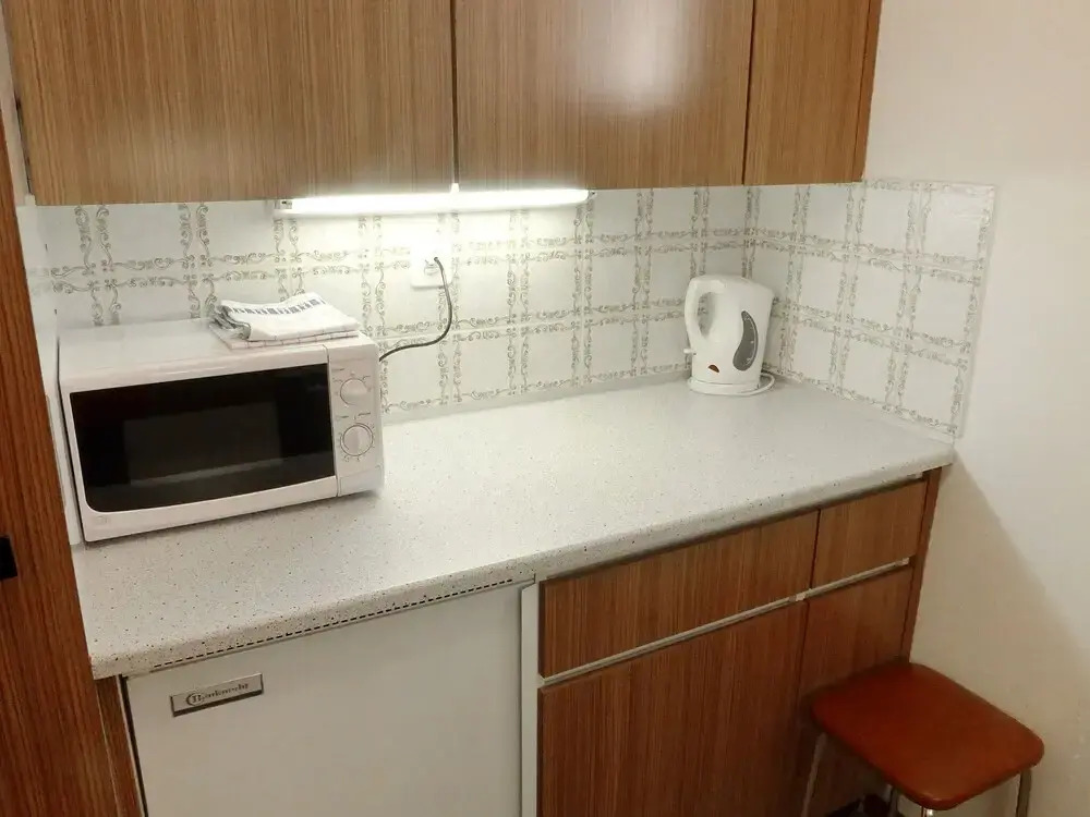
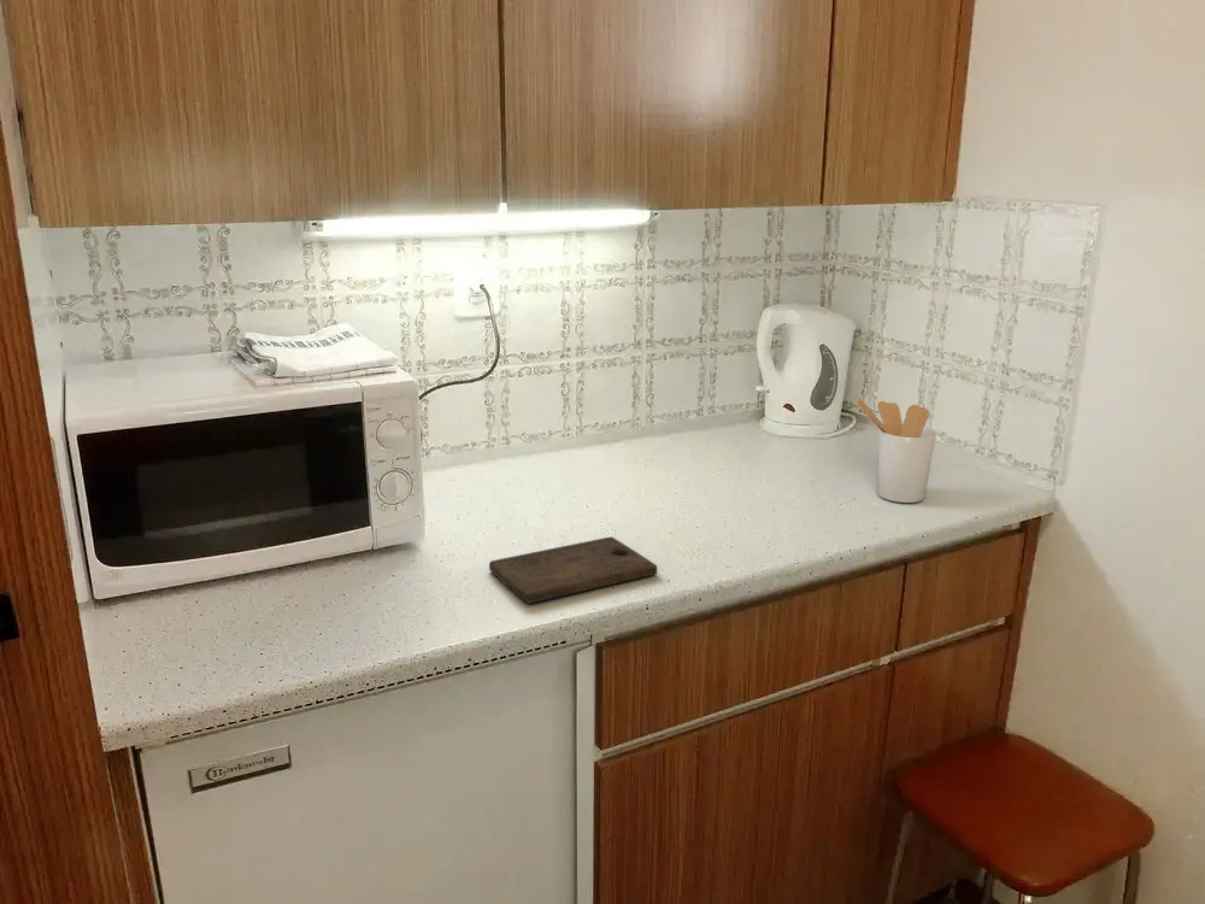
+ cutting board (572, 568)
+ utensil holder (890, 447)
